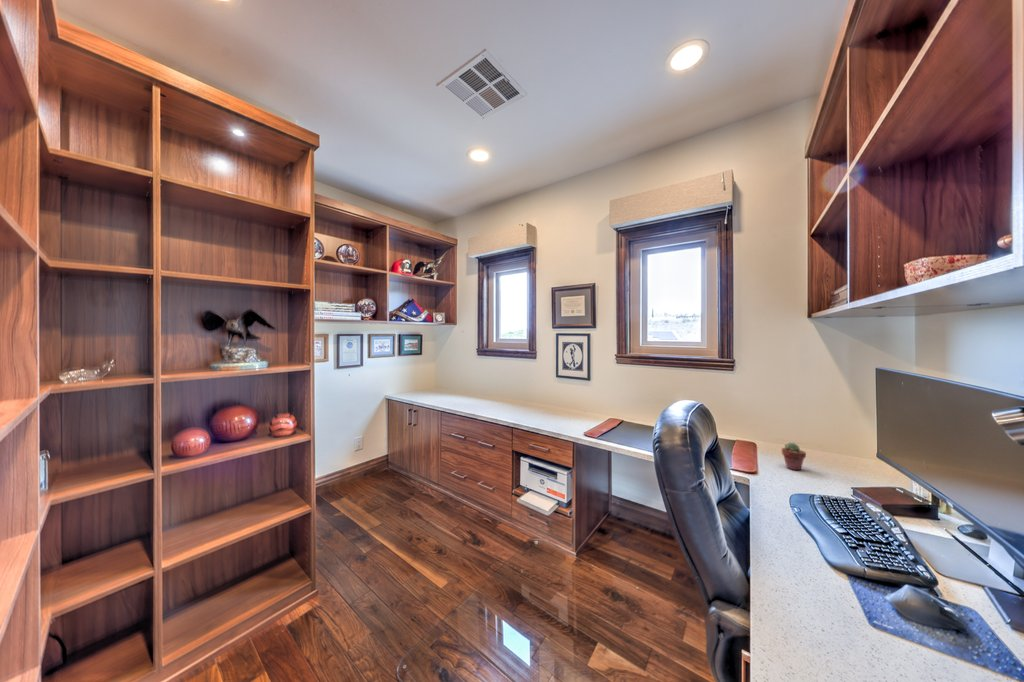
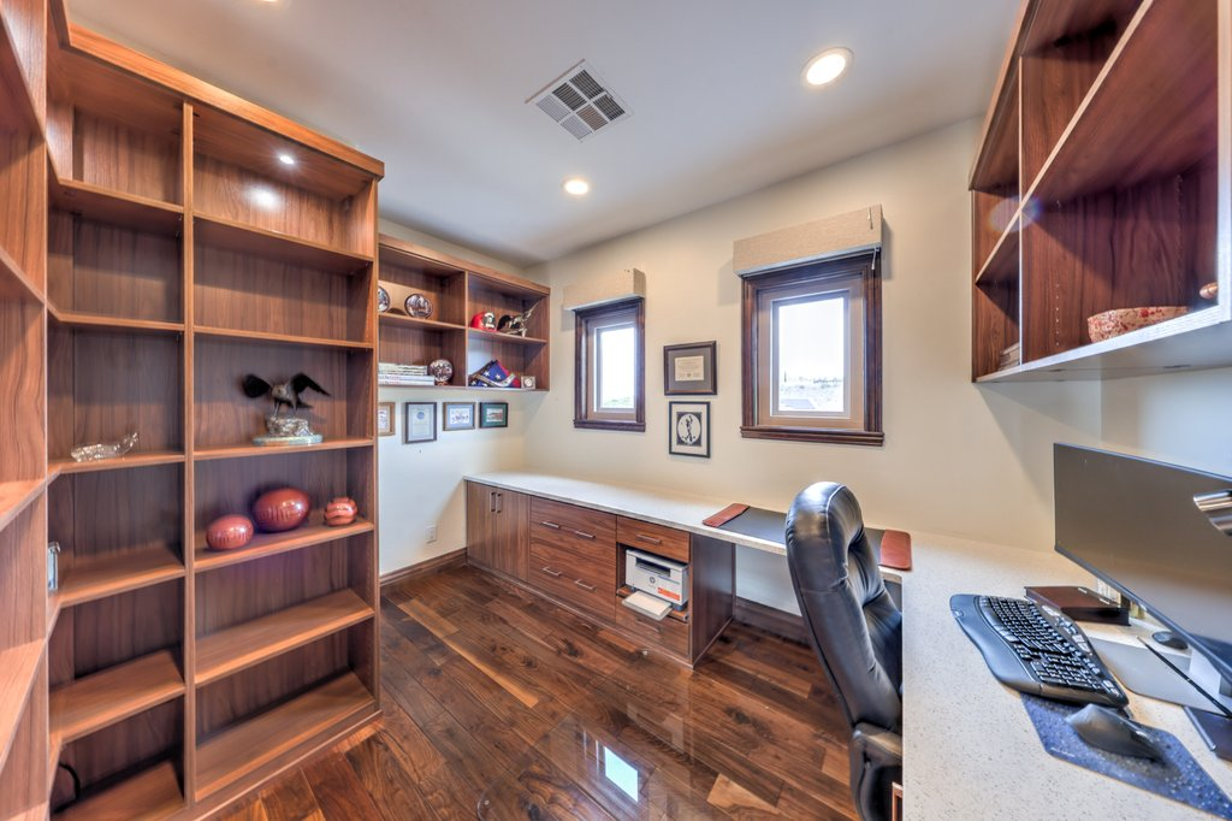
- potted succulent (793, 455)
